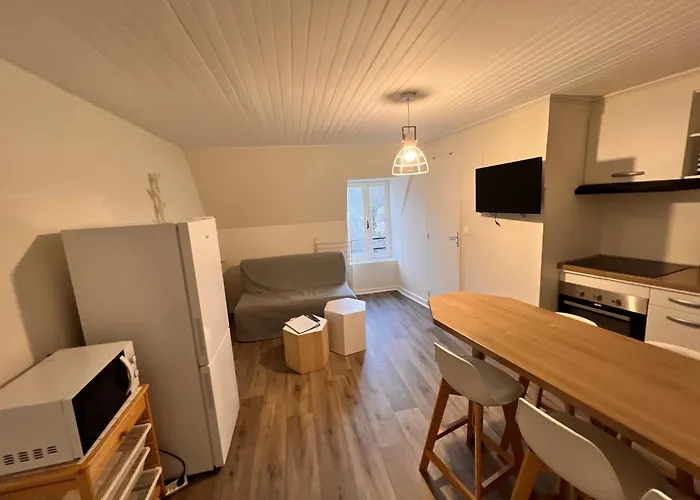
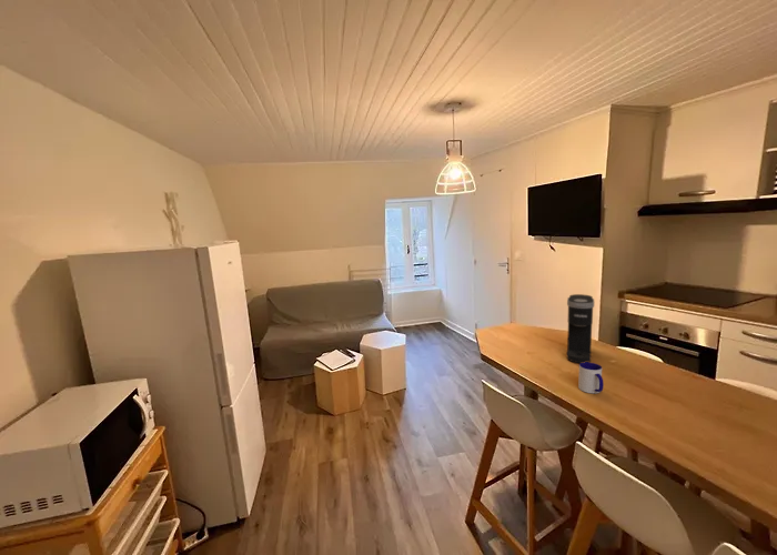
+ mug (592, 379)
+ coffee maker (579, 325)
